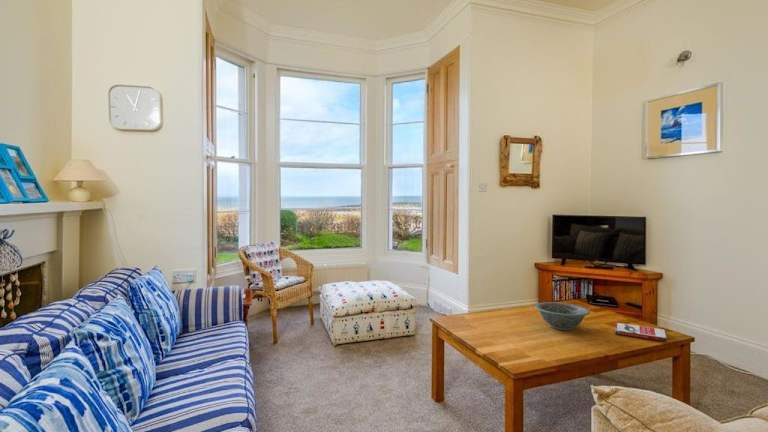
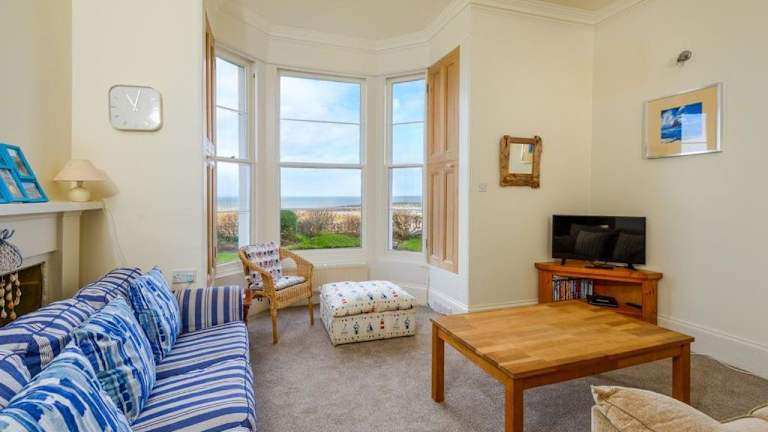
- book (639, 331)
- decorative bowl (561, 317)
